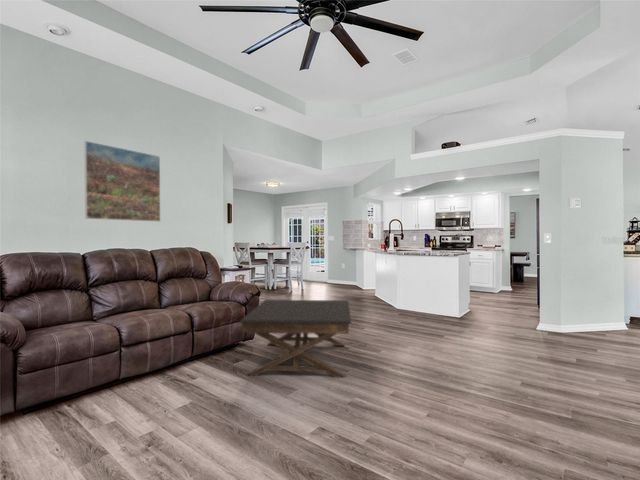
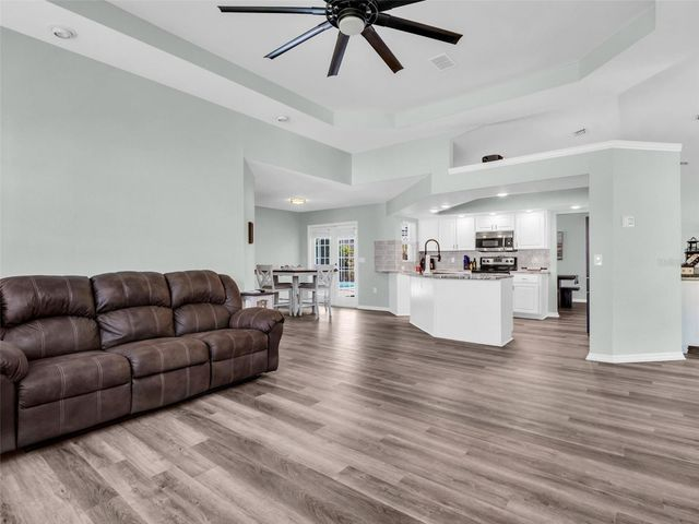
- coffee table (300, 333)
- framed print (125, 184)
